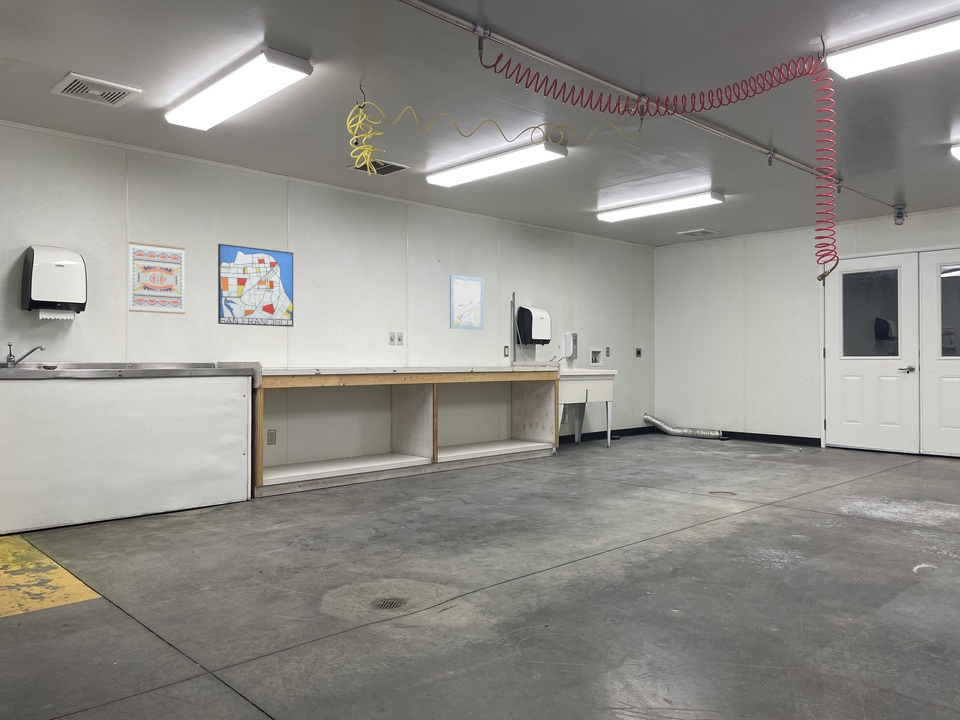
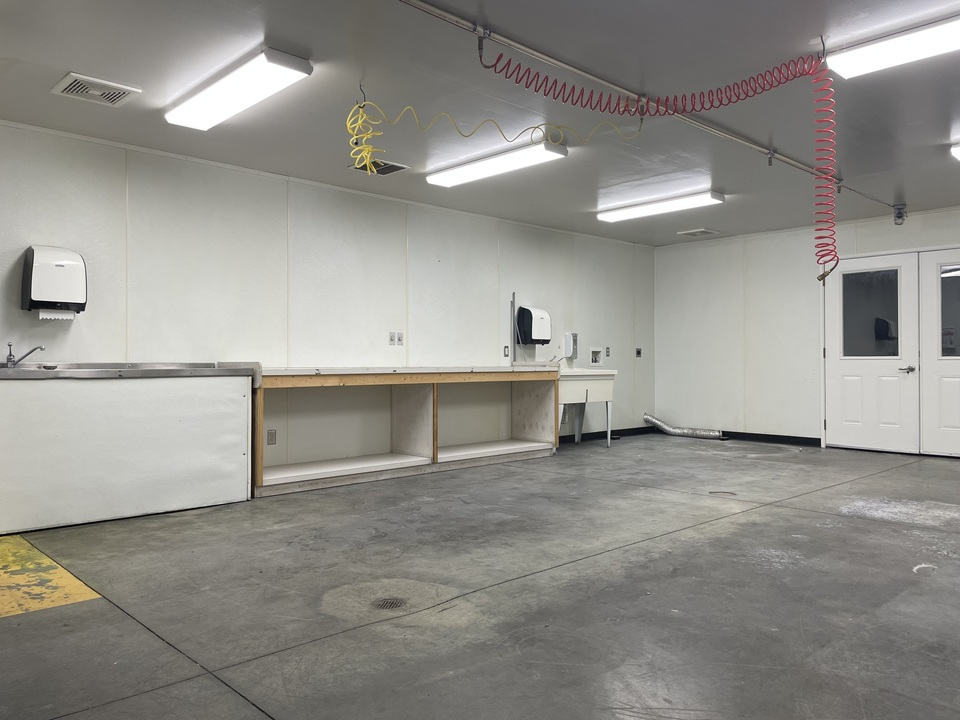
- wall art (157, 278)
- wall art (467, 302)
- wall art (257, 286)
